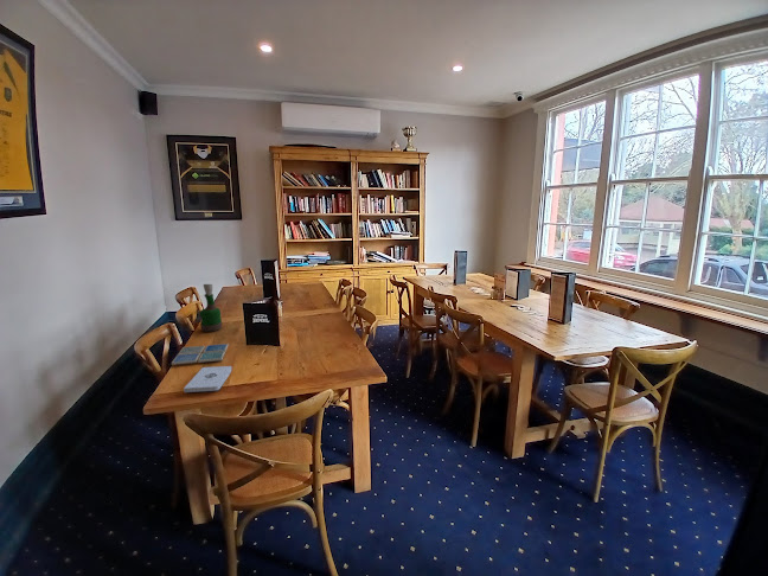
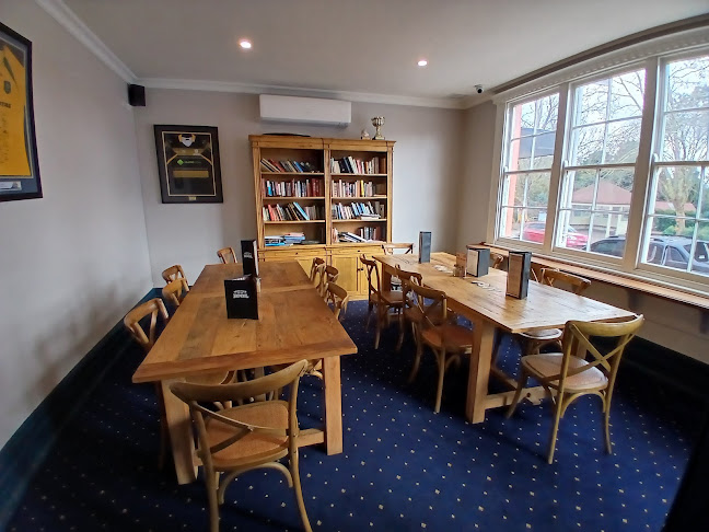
- notepad (210, 378)
- drink coaster (200, 353)
- grog bottle (209, 306)
